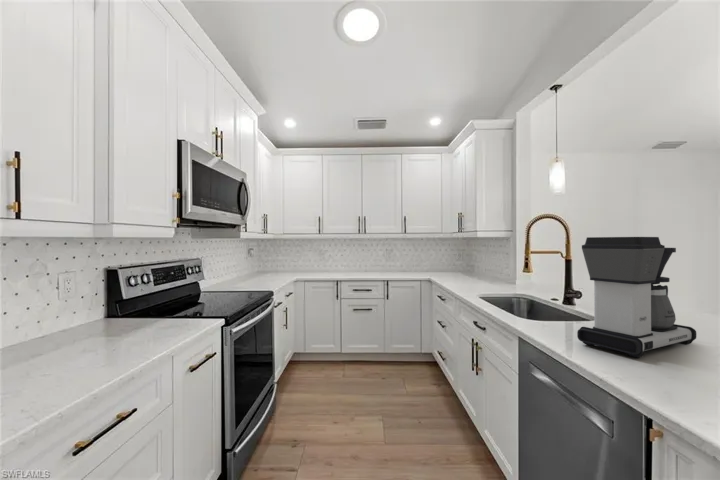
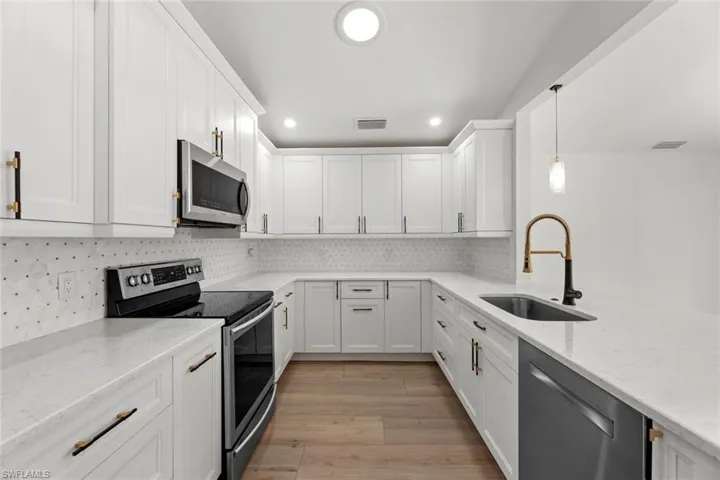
- coffee maker (637, 290)
